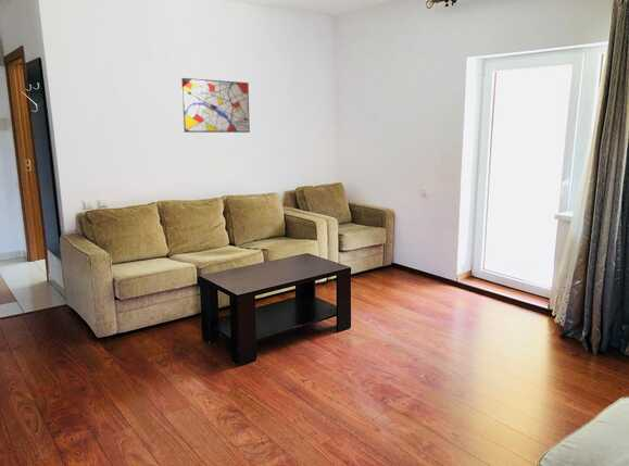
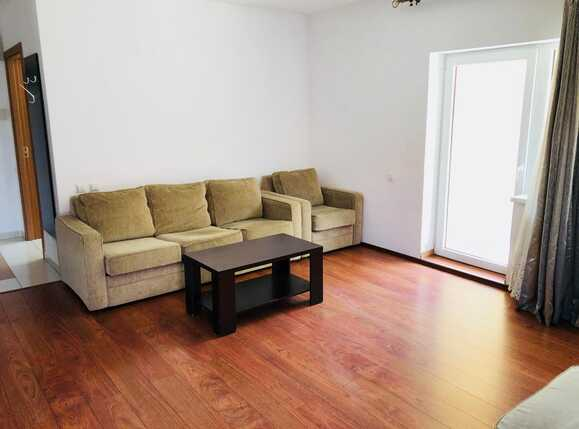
- wall art (216, 106)
